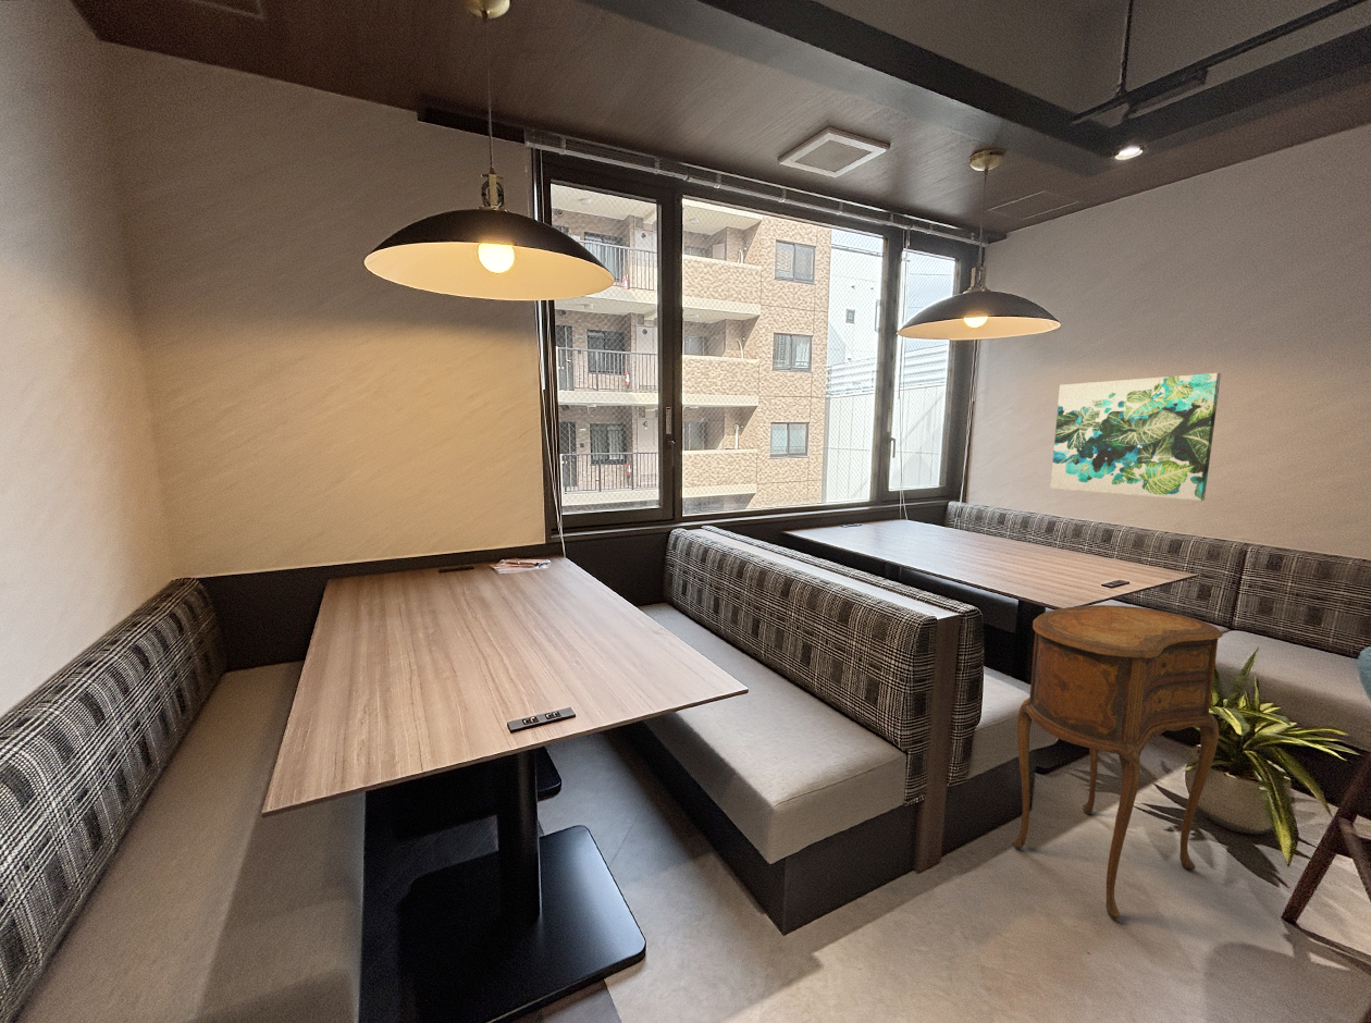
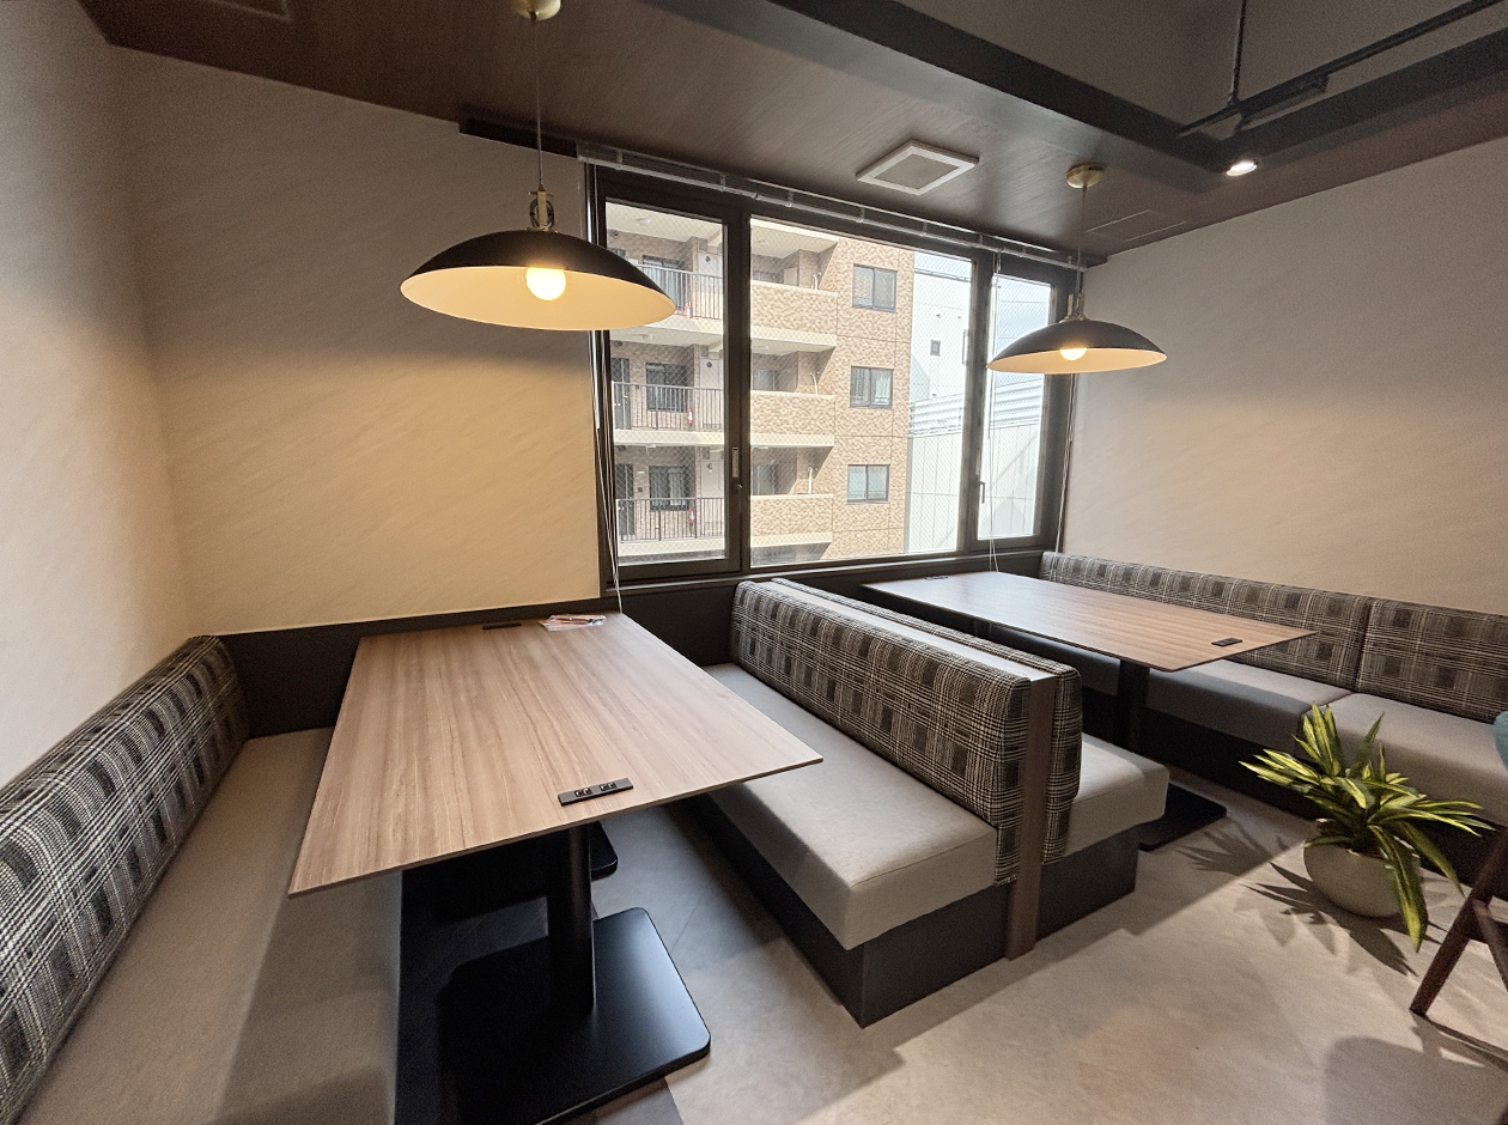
- side table (1107, 742)
- wall art (1125, 437)
